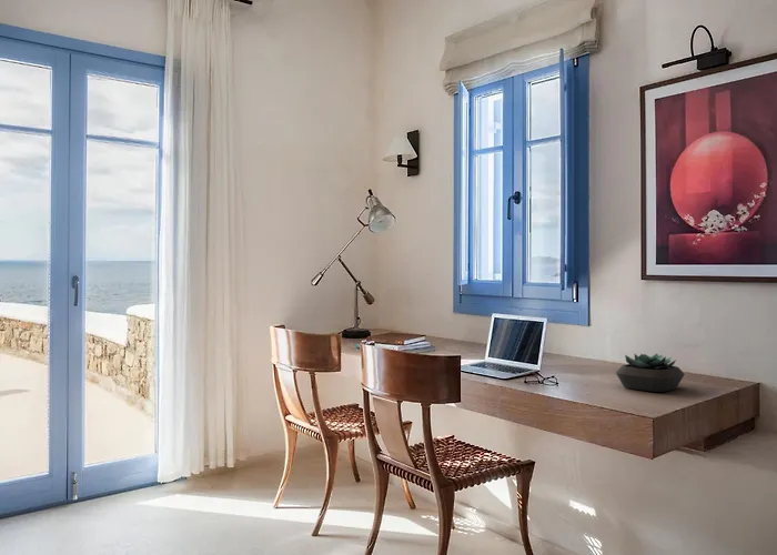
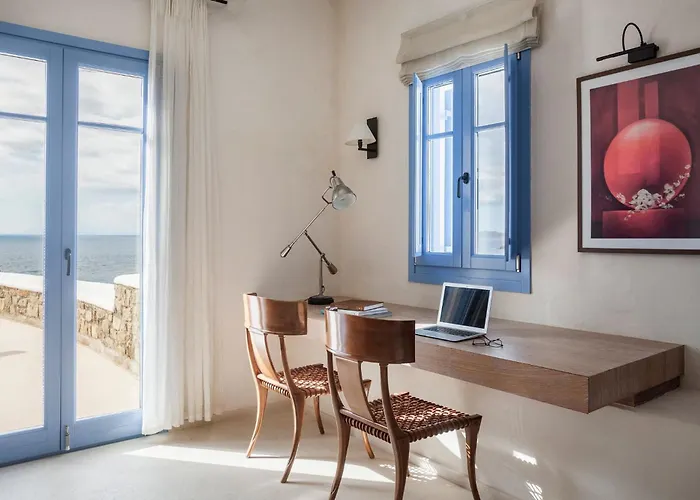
- succulent plant (649, 371)
